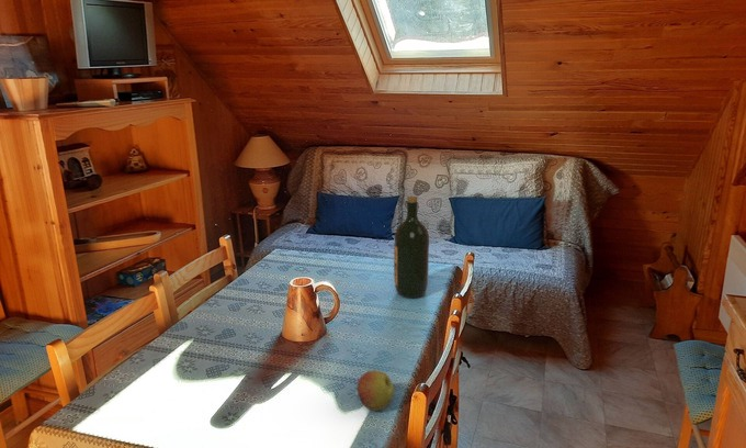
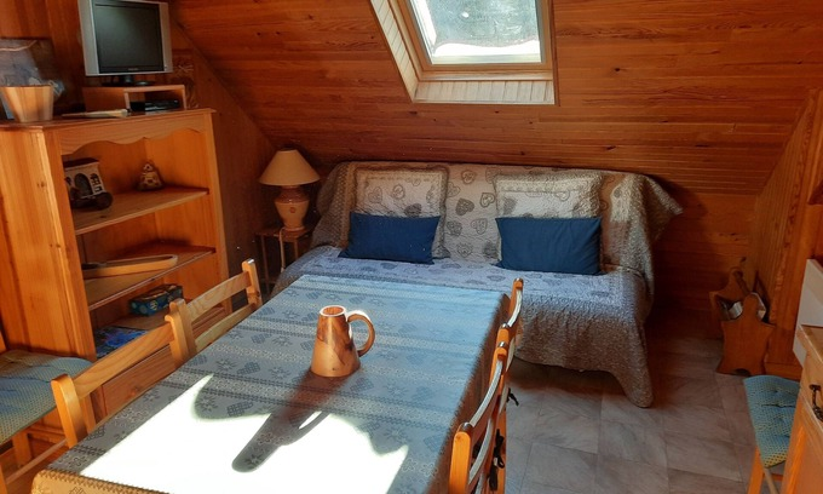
- wine bottle (411, 246)
- apple (375, 390)
